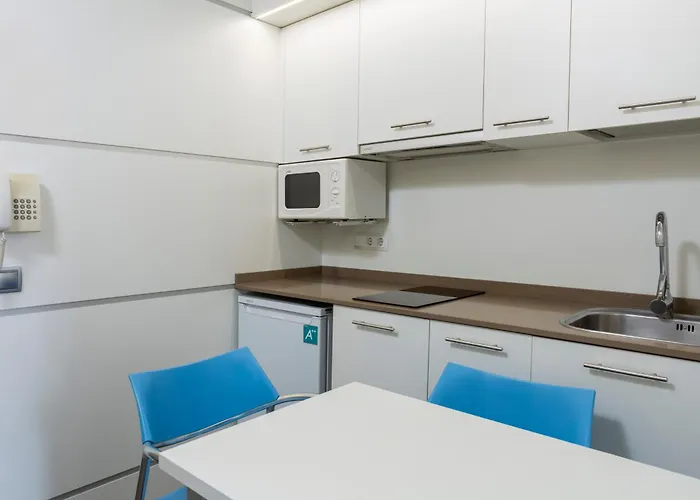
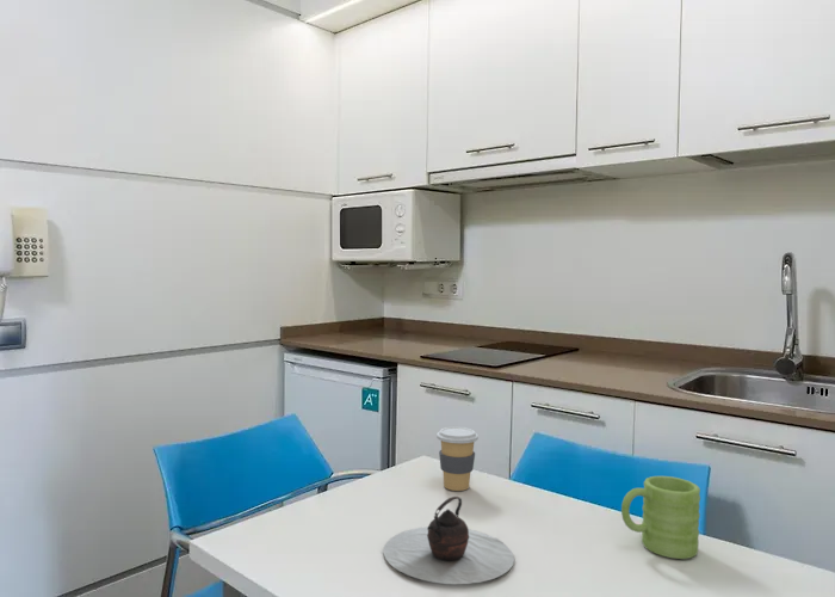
+ teapot (449, 524)
+ mug (658, 515)
+ coffee cup (457, 458)
